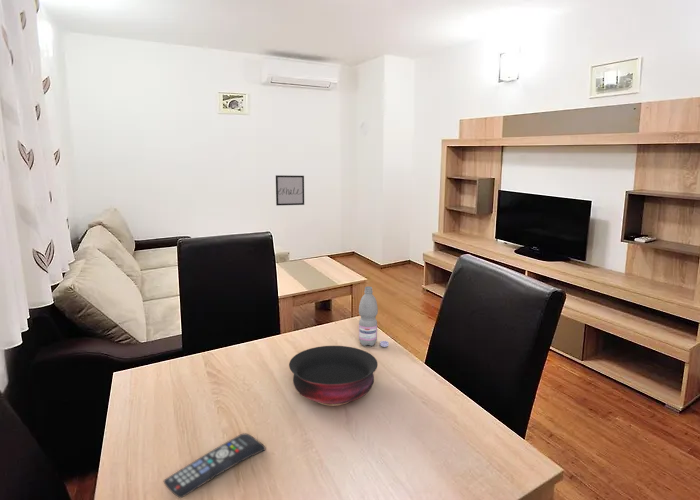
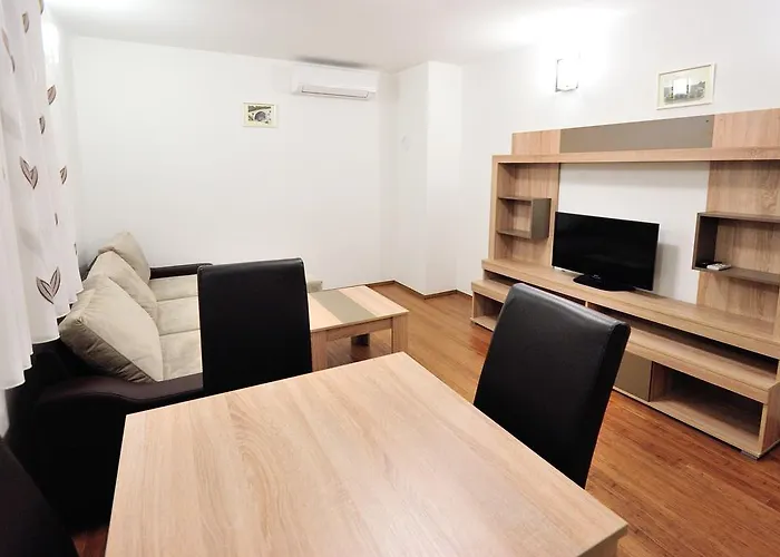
- wall art (290, 190)
- remote control (218, 462)
- bowl (333, 378)
- water bottle (373, 316)
